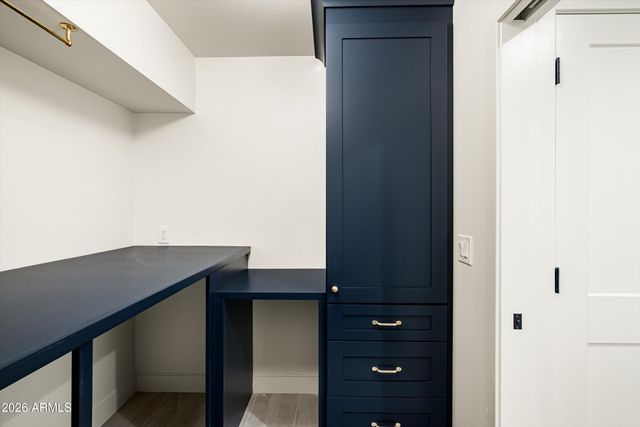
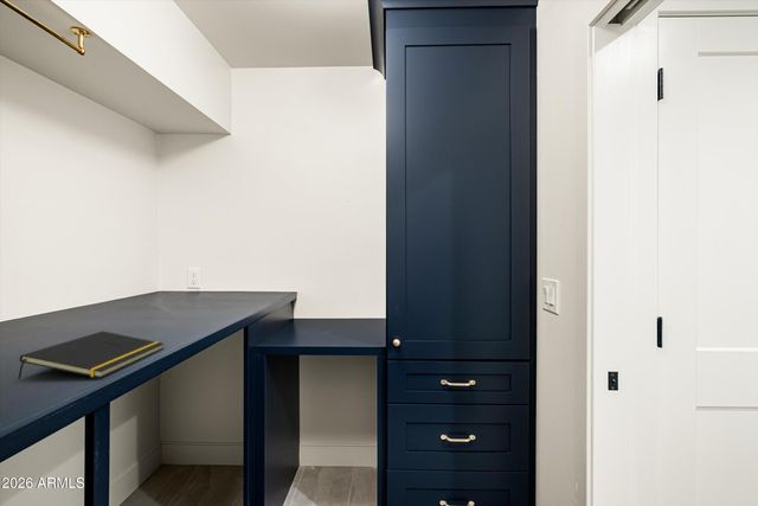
+ notepad (101, 351)
